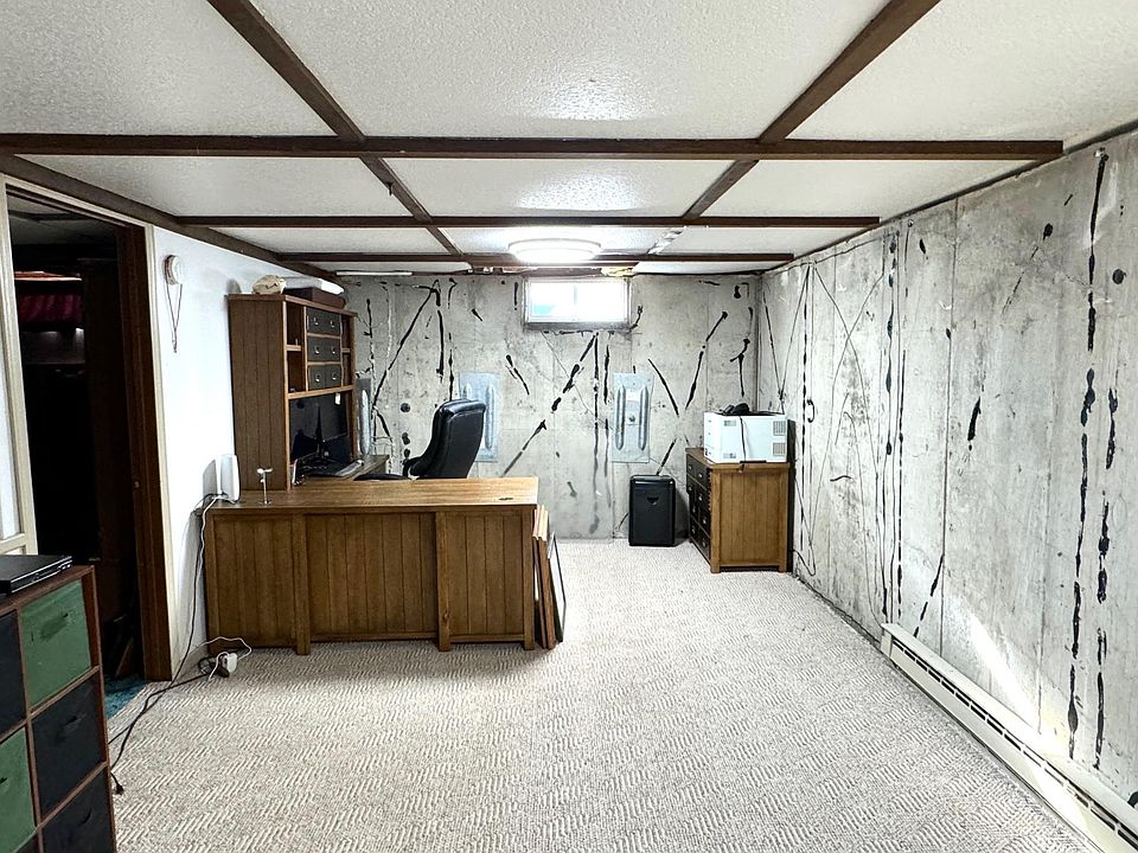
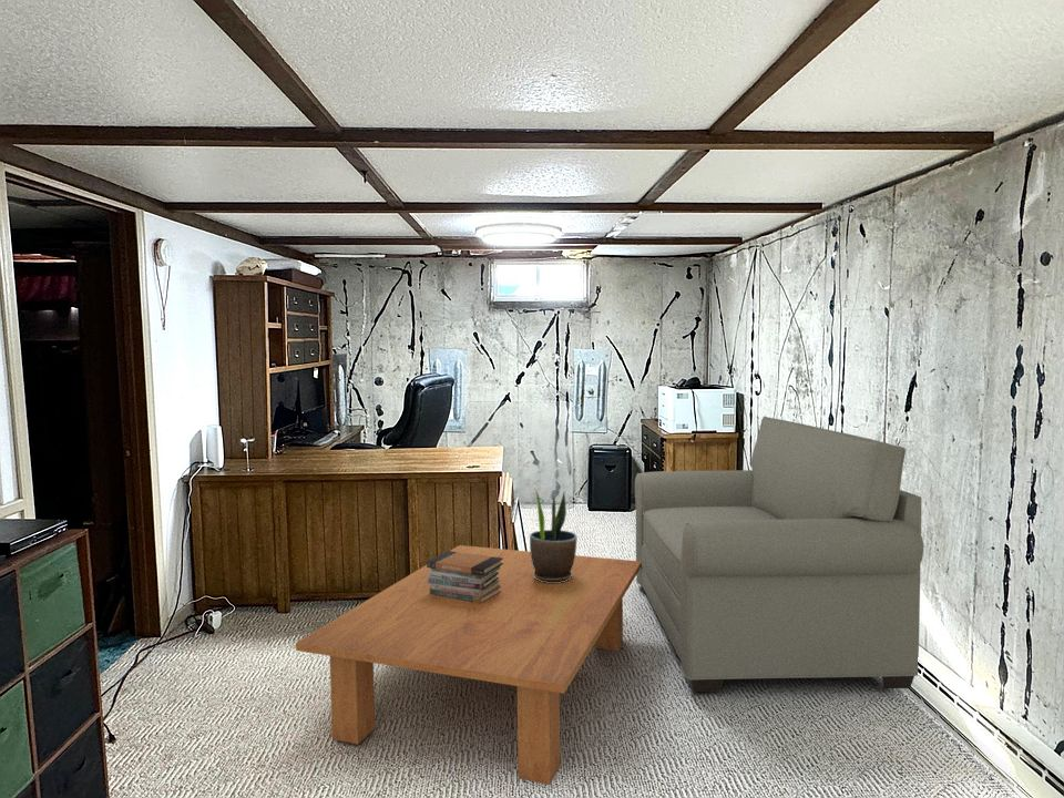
+ coffee table (497, 640)
+ book stack (464, 575)
+ potted plant (553, 532)
+ sofa (750, 529)
